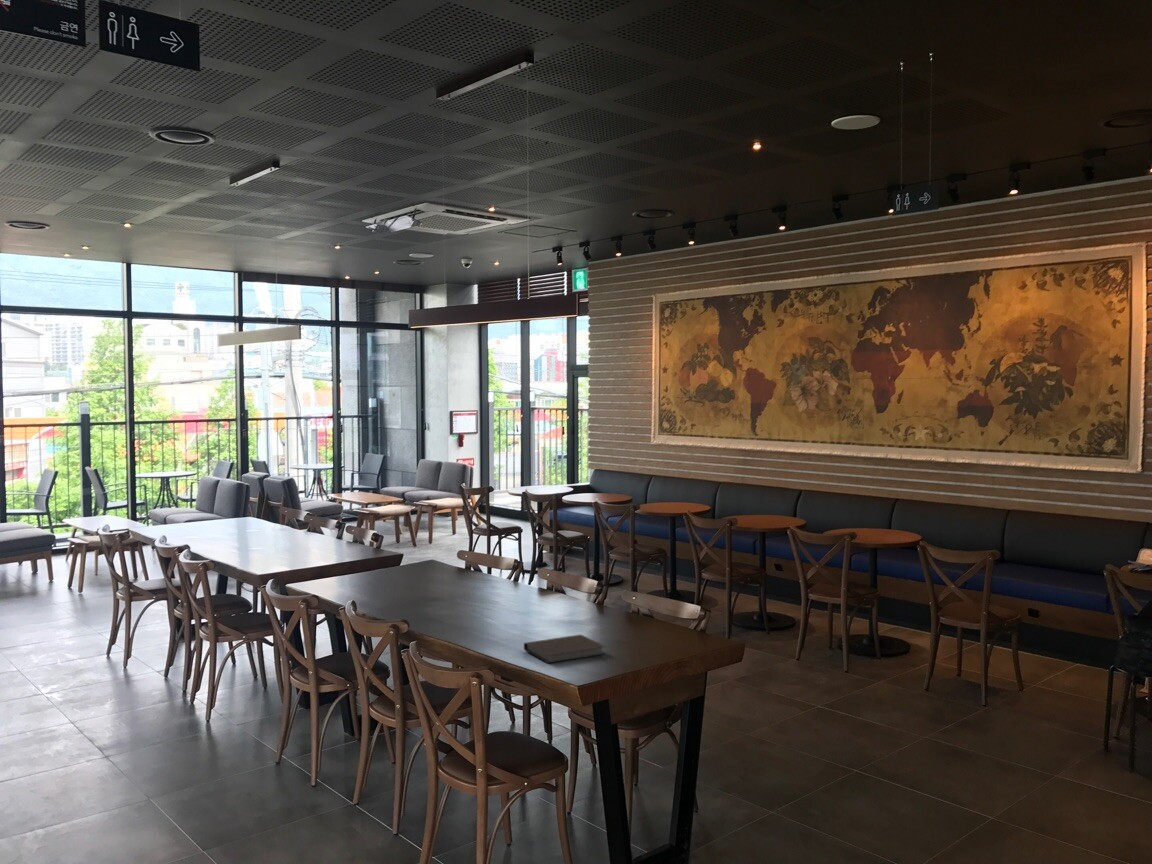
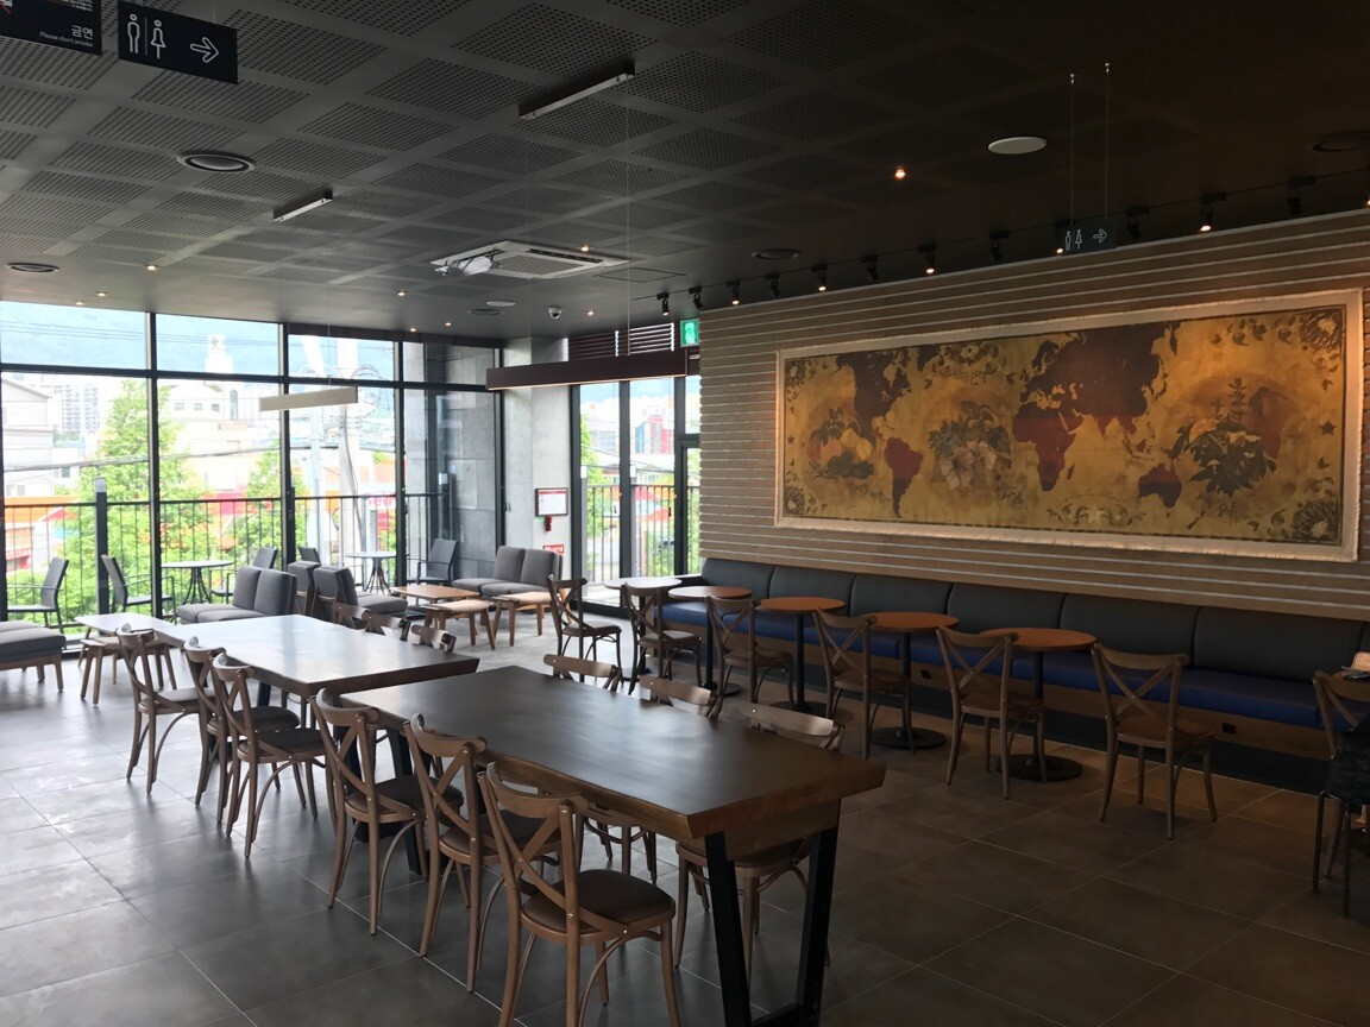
- notebook (564, 648)
